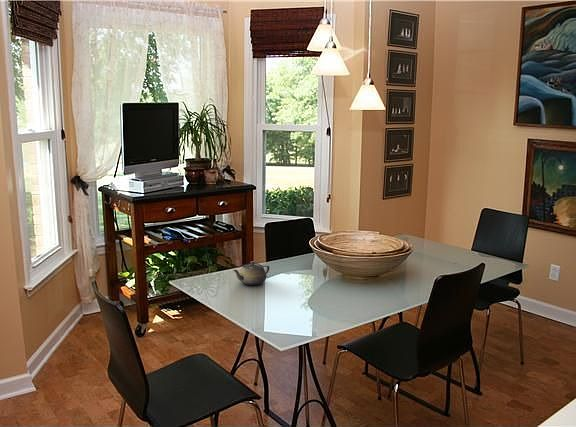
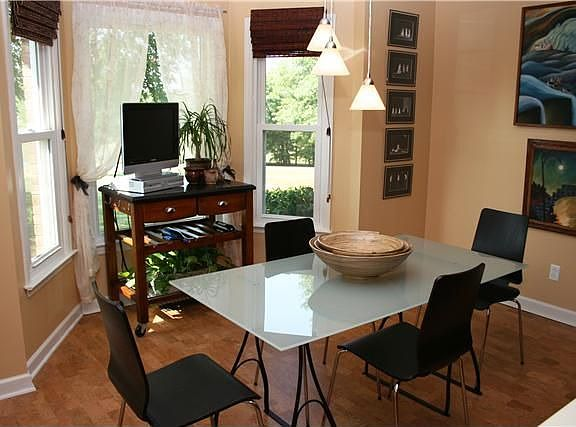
- teapot (251, 272)
